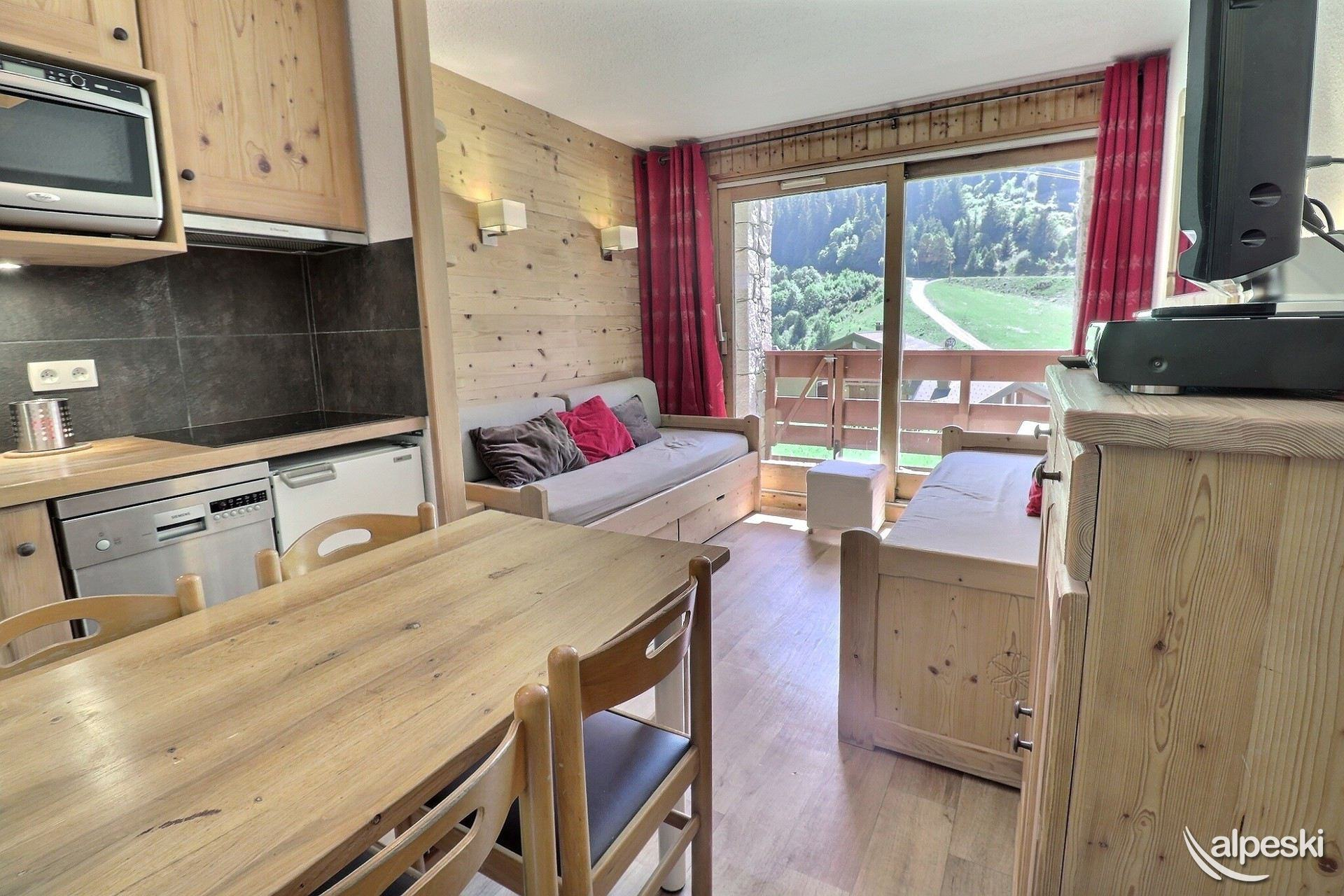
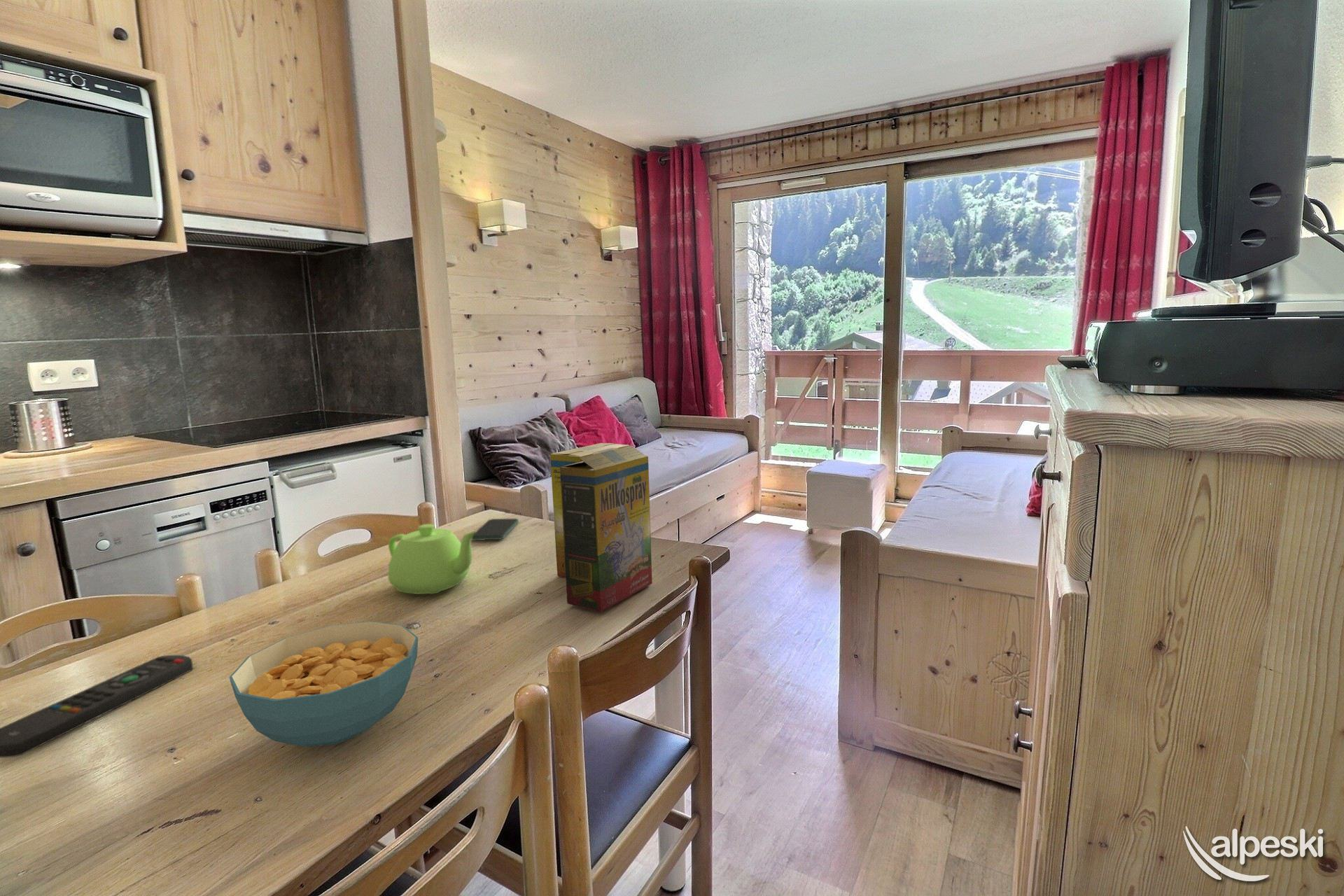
+ teapot (433, 556)
+ cereal bowl (333, 694)
+ smartphone (496, 528)
+ remote control (98, 699)
+ cereal box (601, 513)
